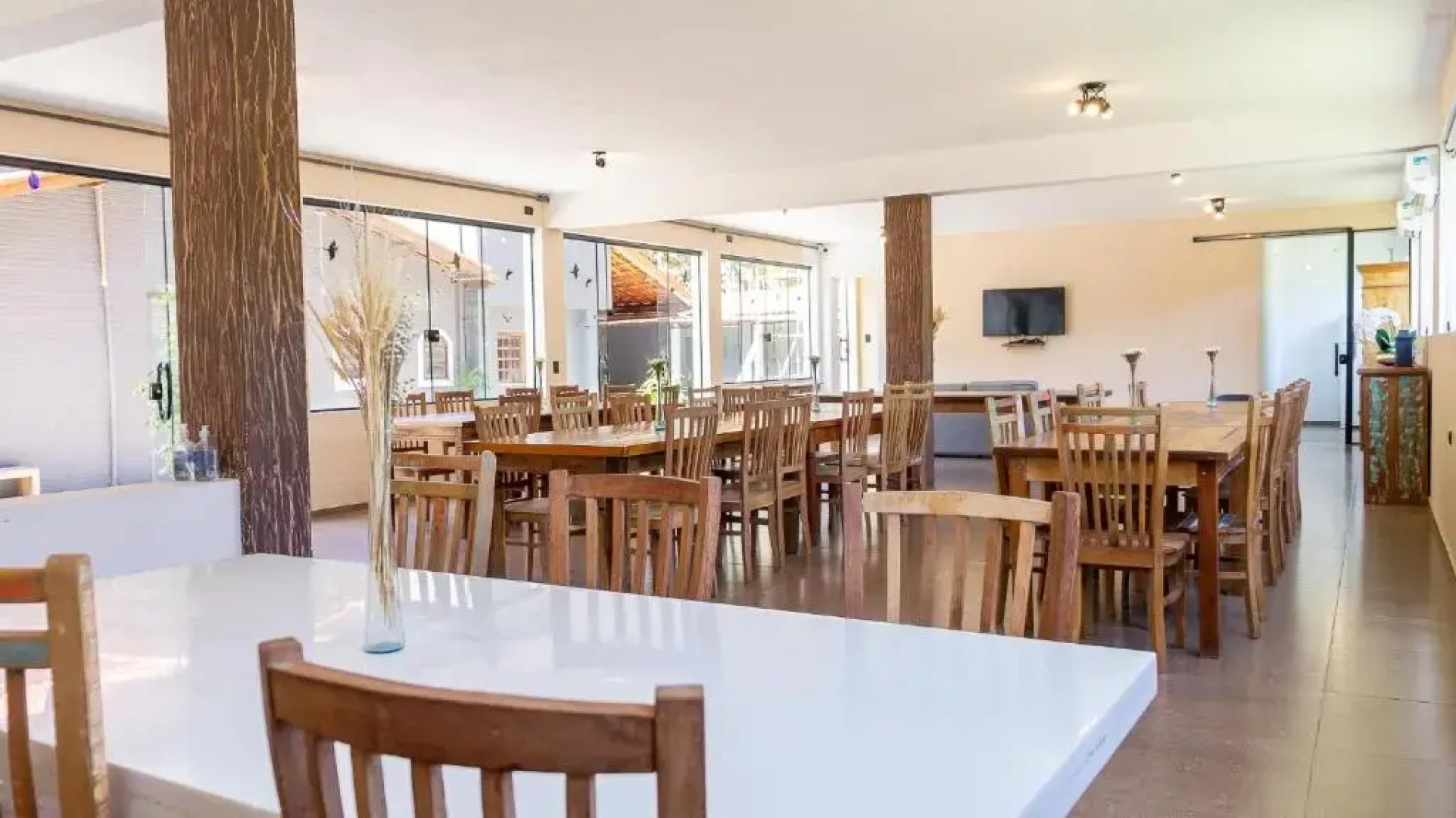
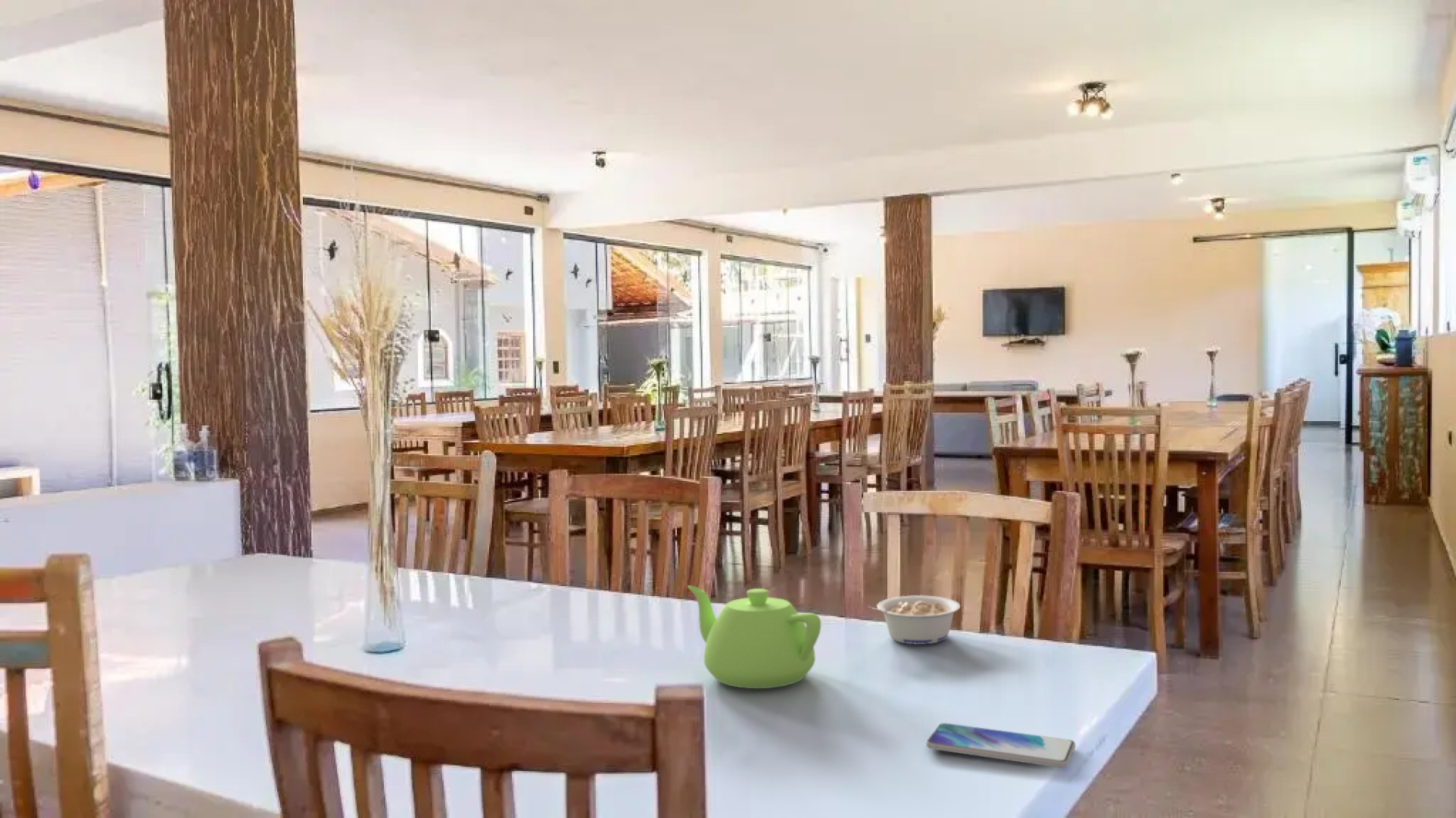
+ teapot (753, 632)
+ legume (917, 618)
+ smartphone (1000, 744)
